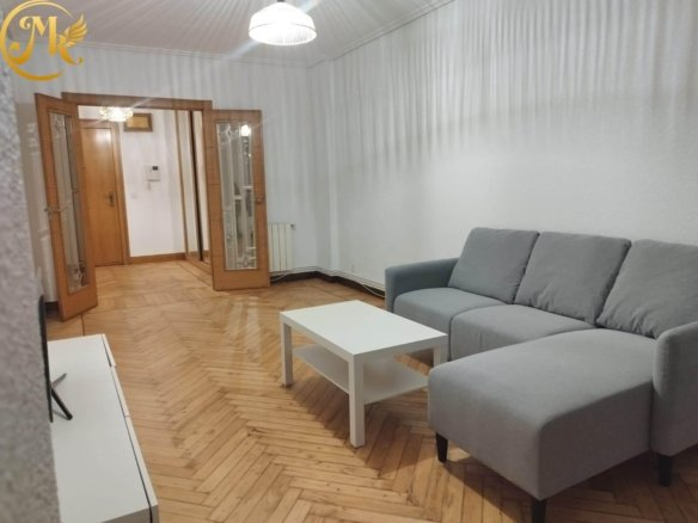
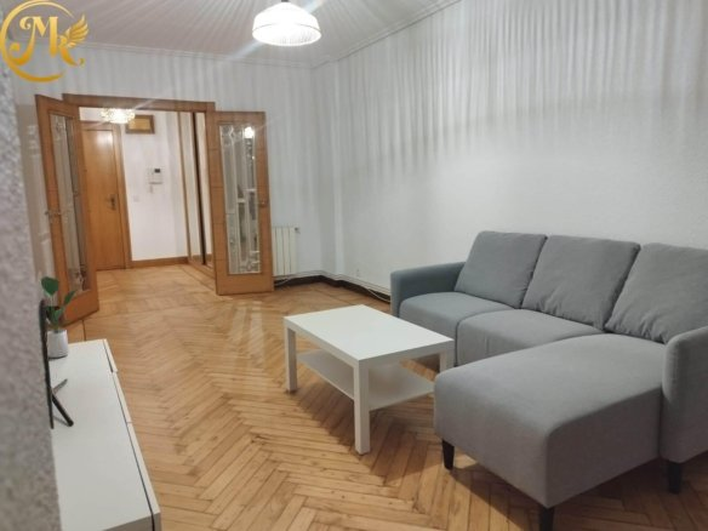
+ potted plant (56, 314)
